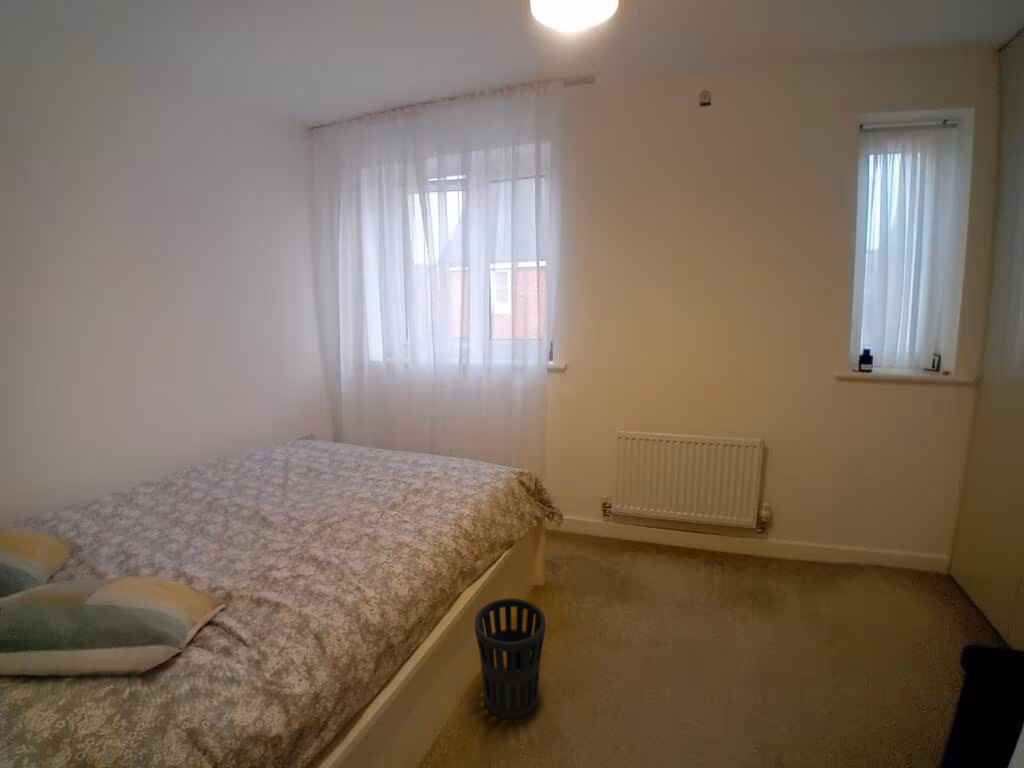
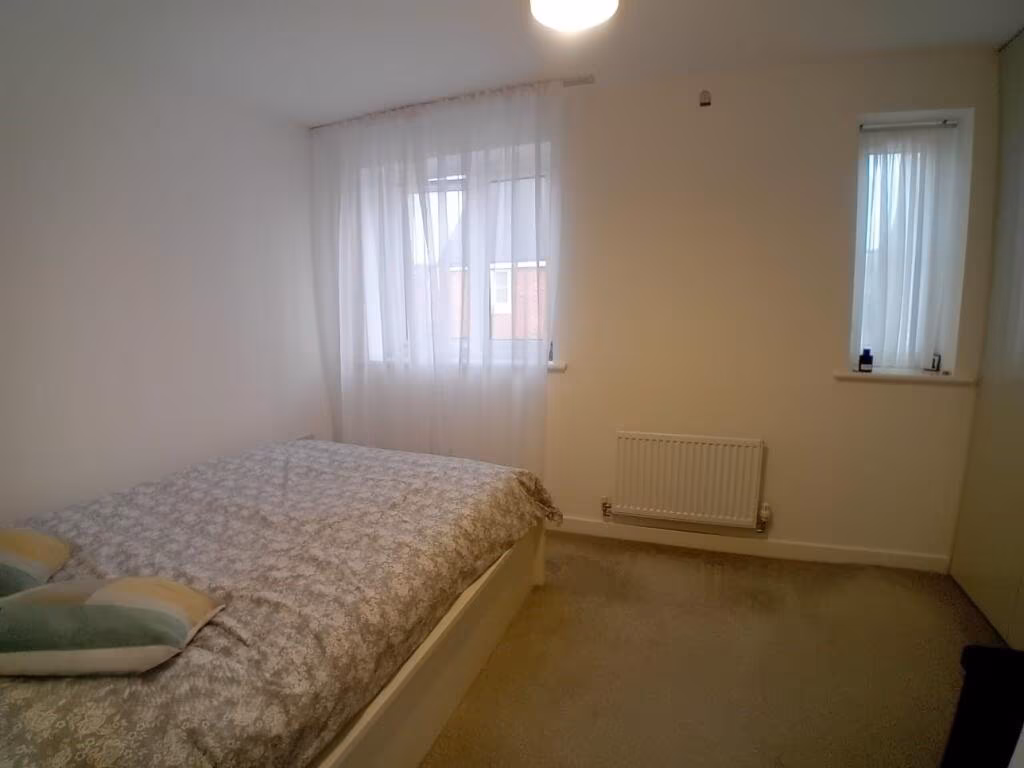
- wastebasket (510, 657)
